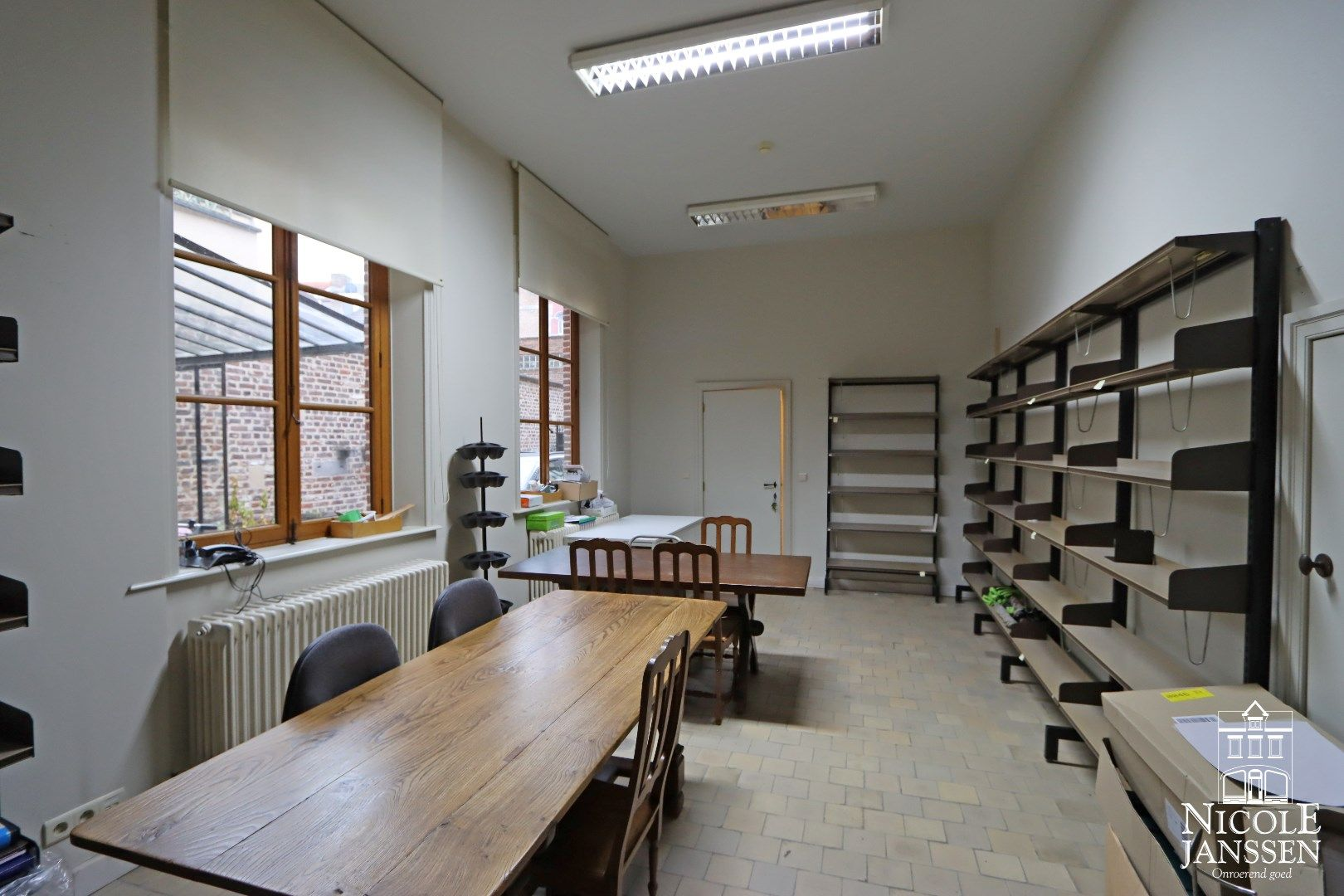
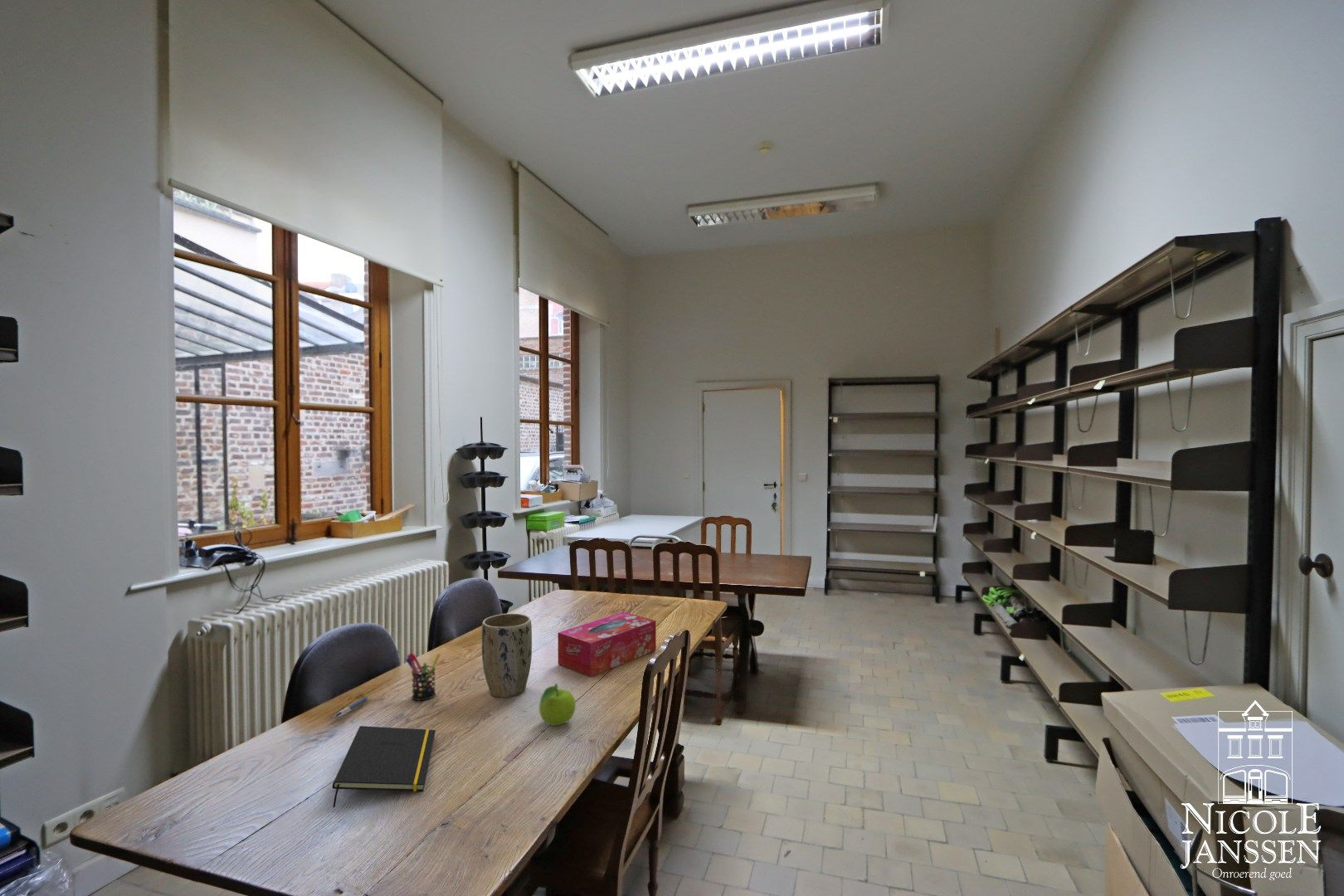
+ notepad (389, 756)
+ plant pot (507, 655)
+ pen (352, 707)
+ pen holder (422, 674)
+ tissue box (608, 641)
+ fruit (553, 705)
